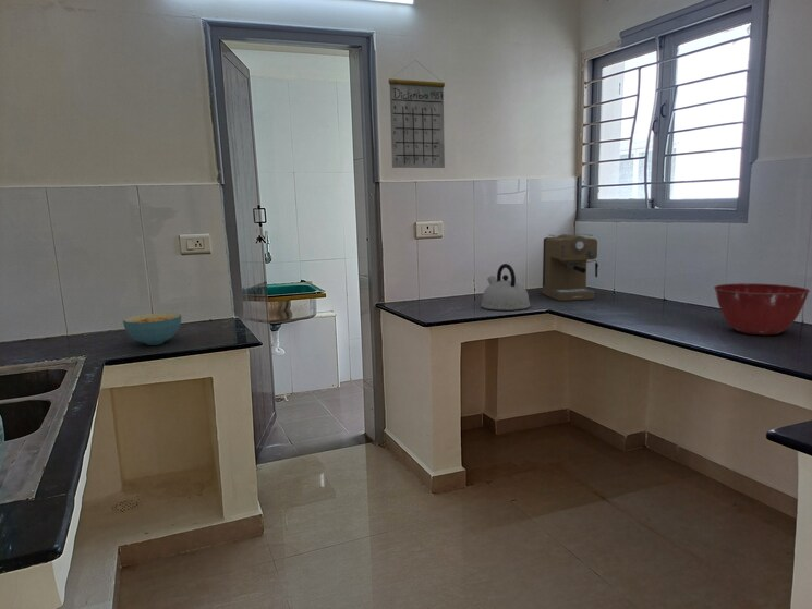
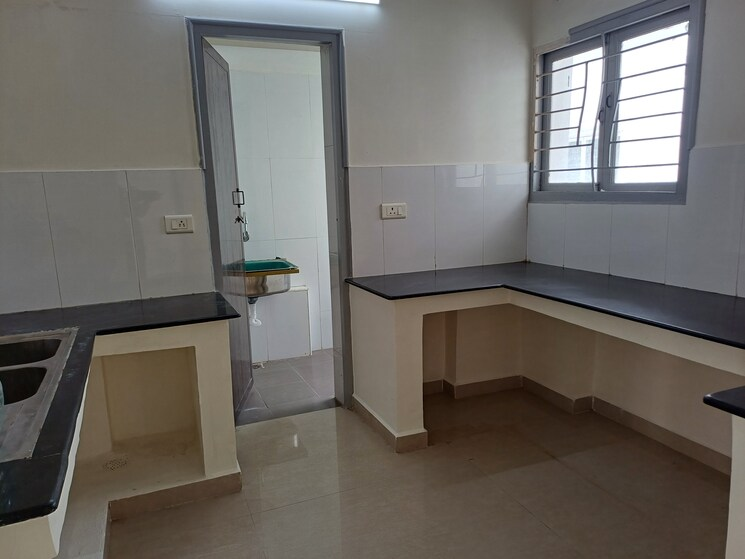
- kettle (504, 284)
- coffee maker (573, 266)
- calendar (417, 113)
- mixing bowl (759, 309)
- cereal bowl (154, 330)
